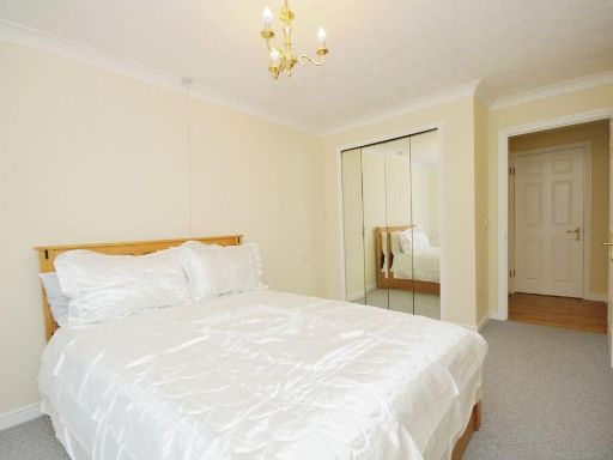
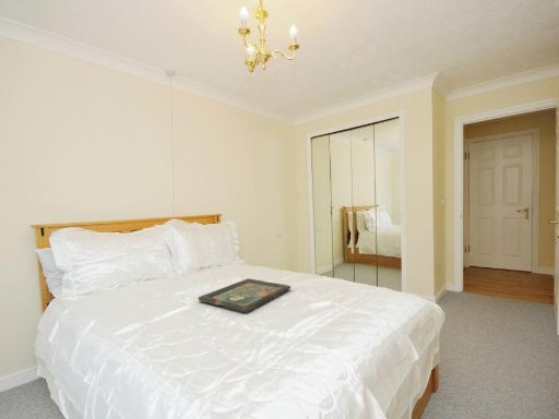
+ decorative tray (247, 292)
